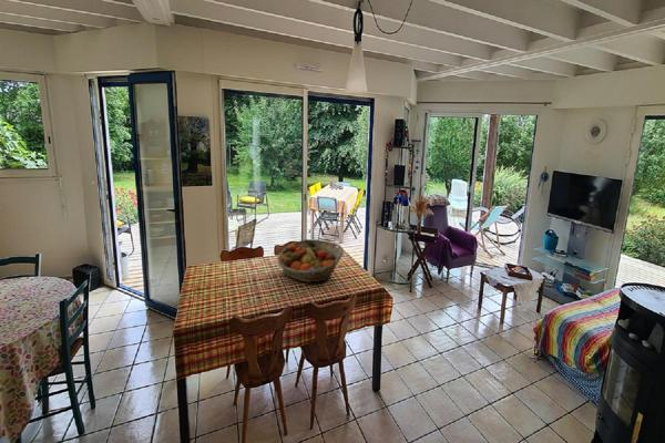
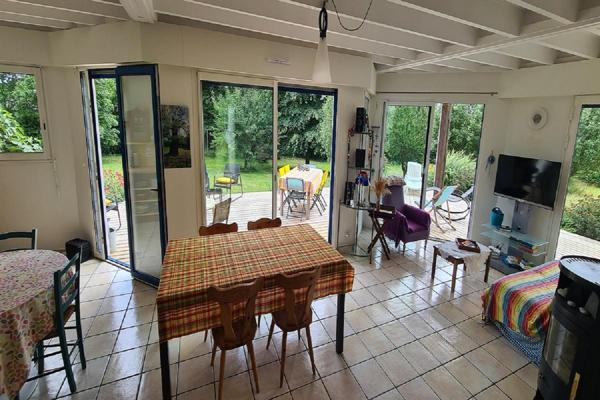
- fruit basket (309, 259)
